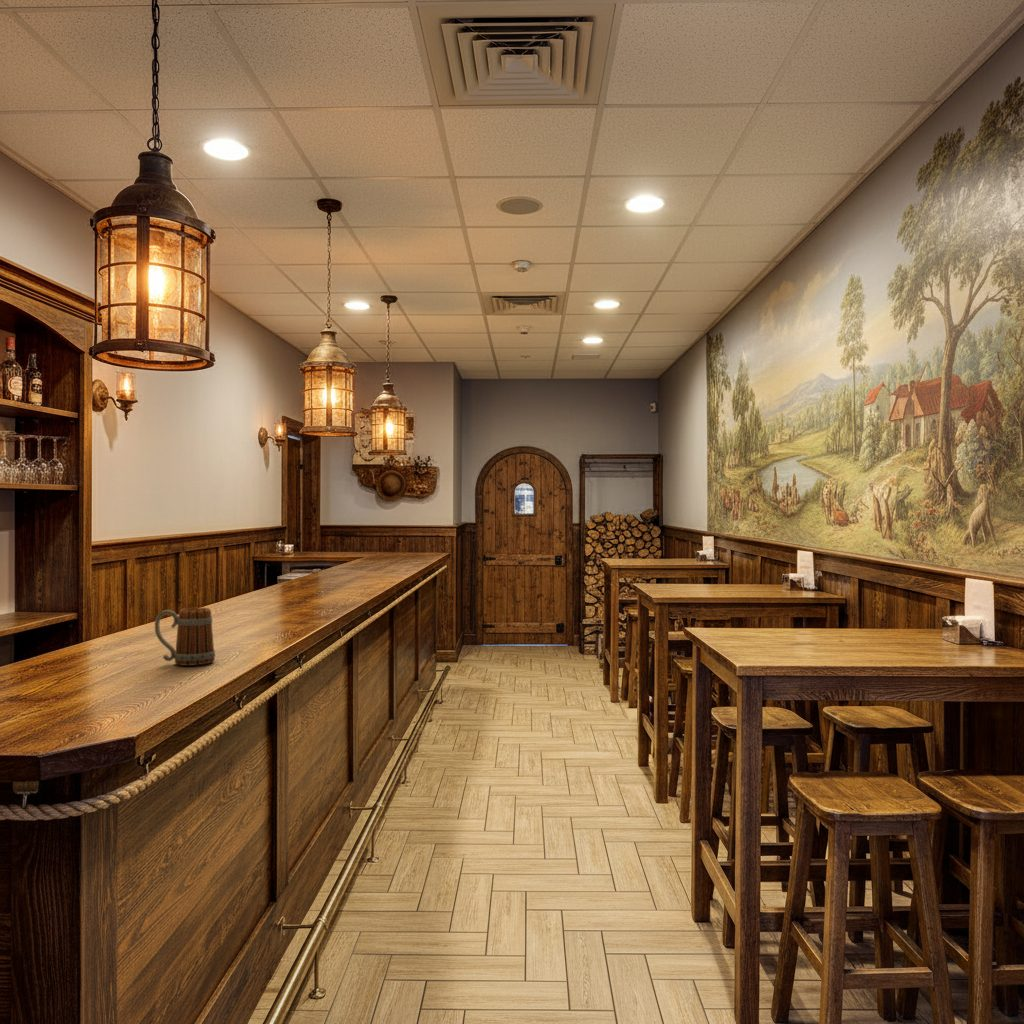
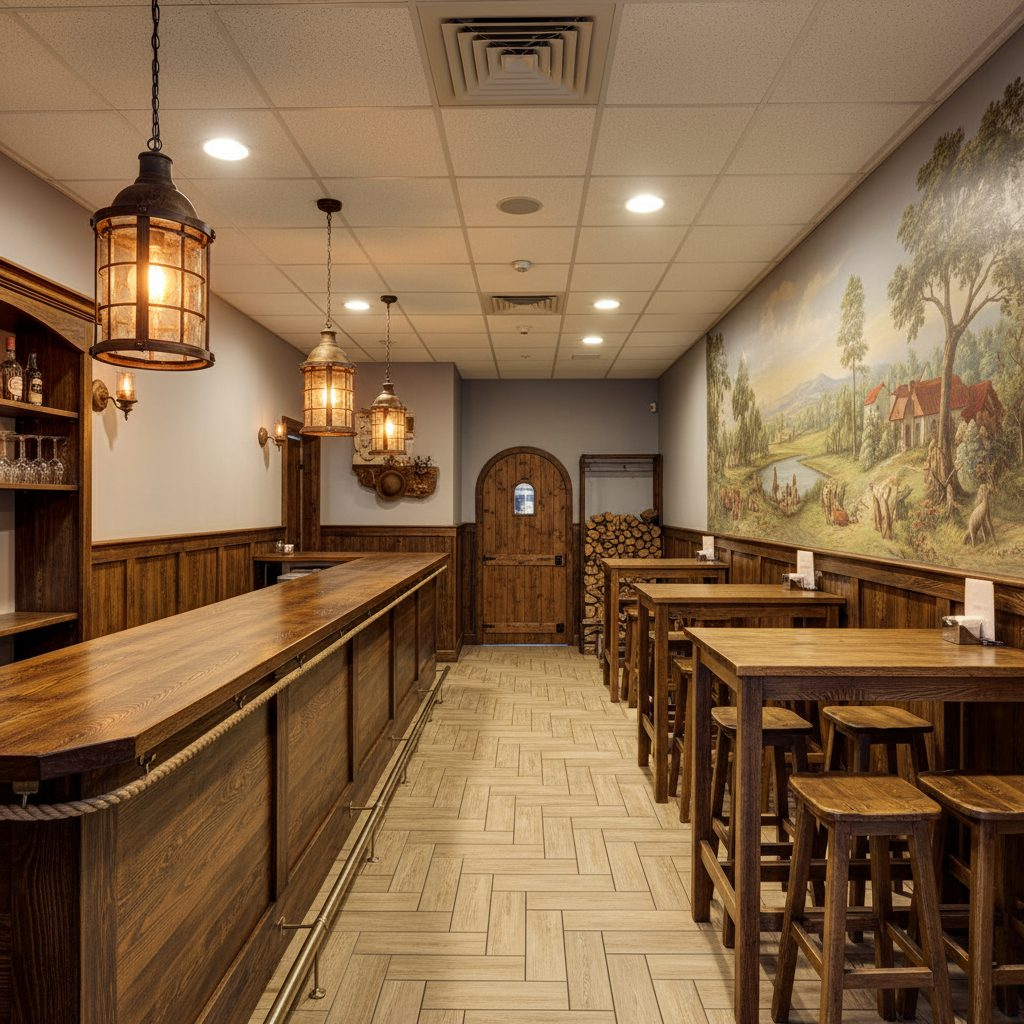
- beer mug (185, 636)
